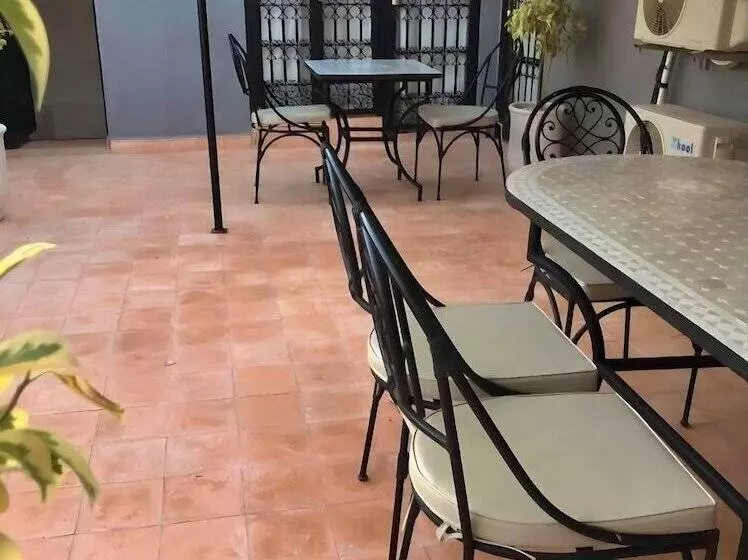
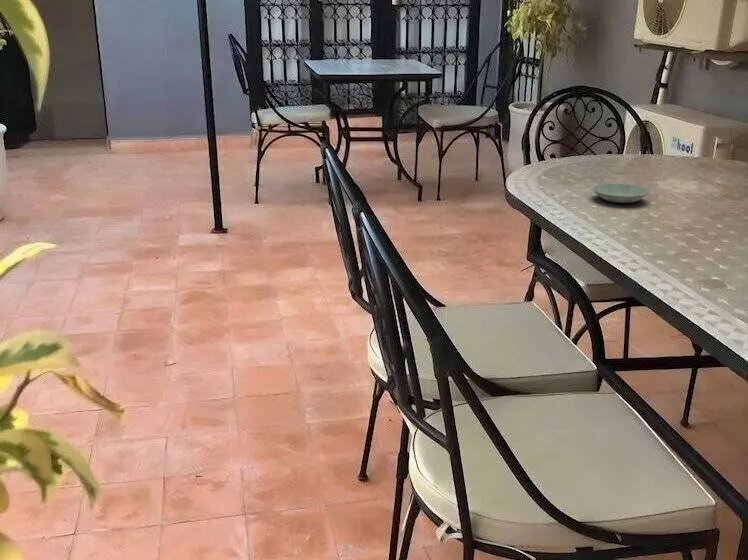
+ saucer (620, 194)
